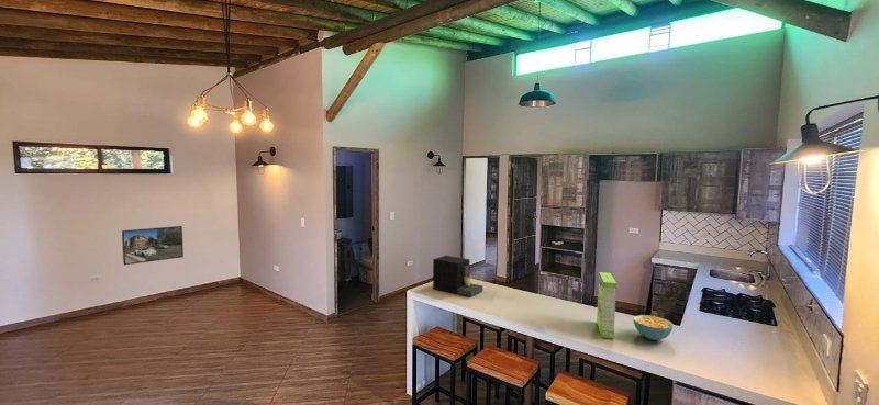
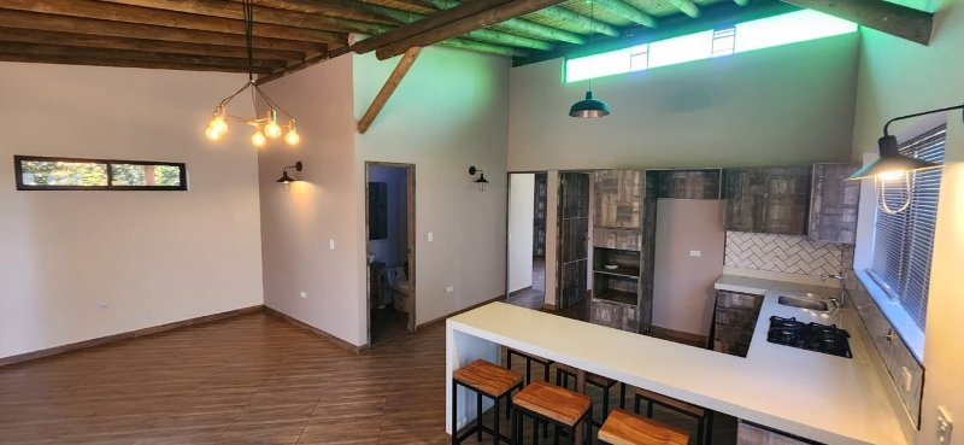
- coffee maker (457, 274)
- cereal bowl (652, 329)
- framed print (154, 244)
- cake mix box (605, 303)
